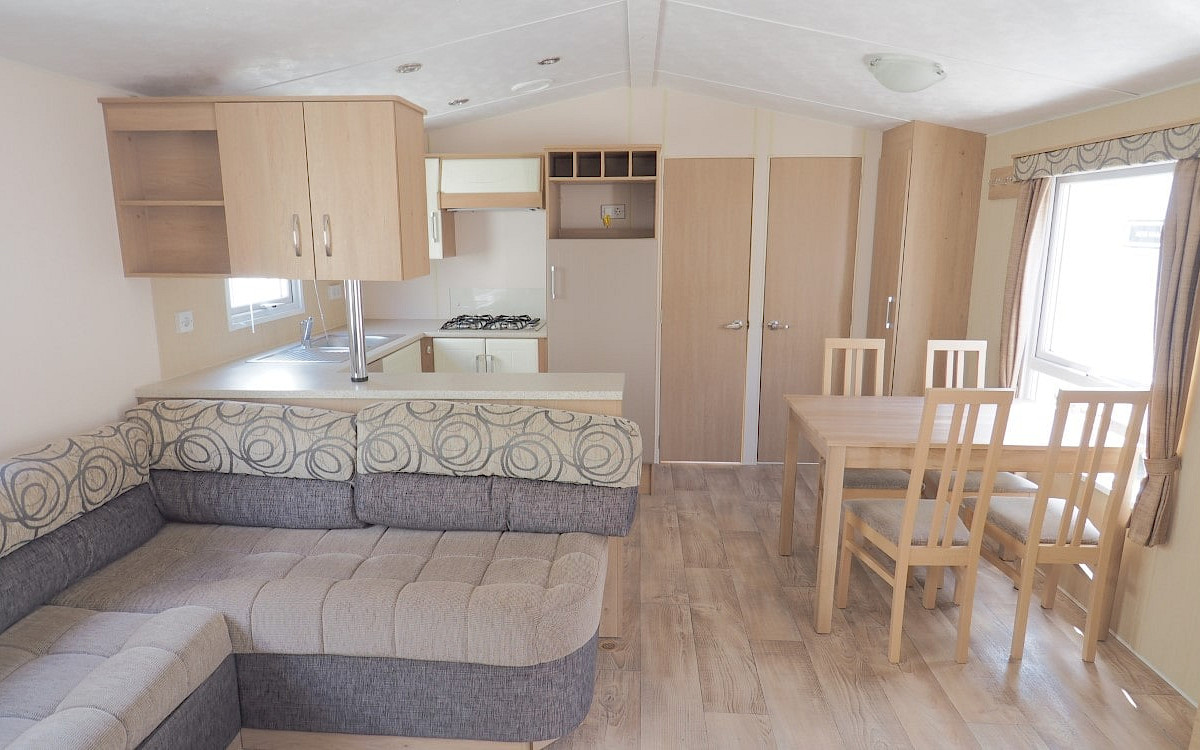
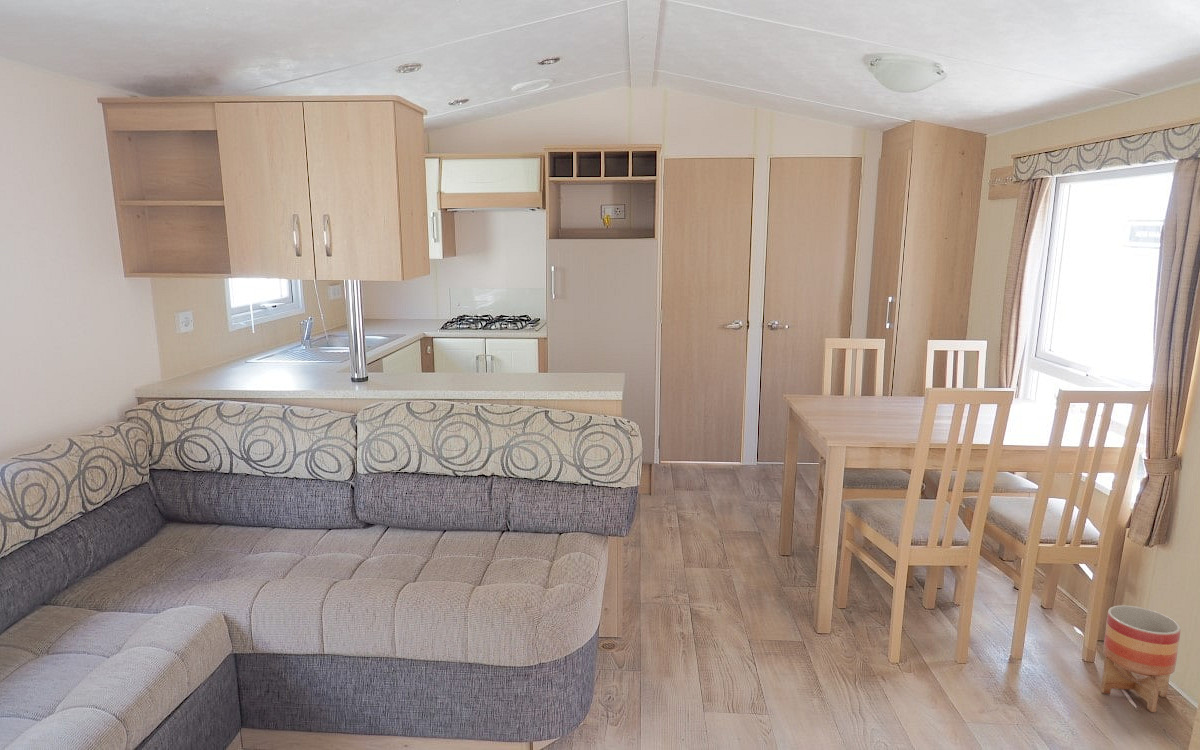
+ planter (1138, 656)
